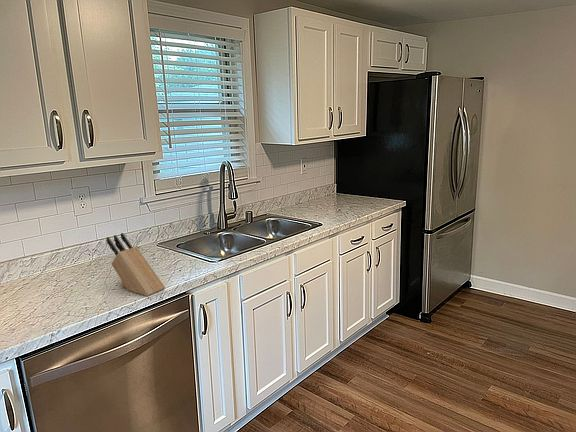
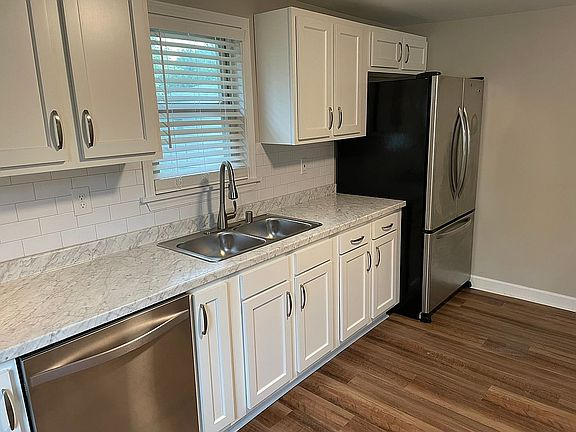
- knife block (133, 262)
